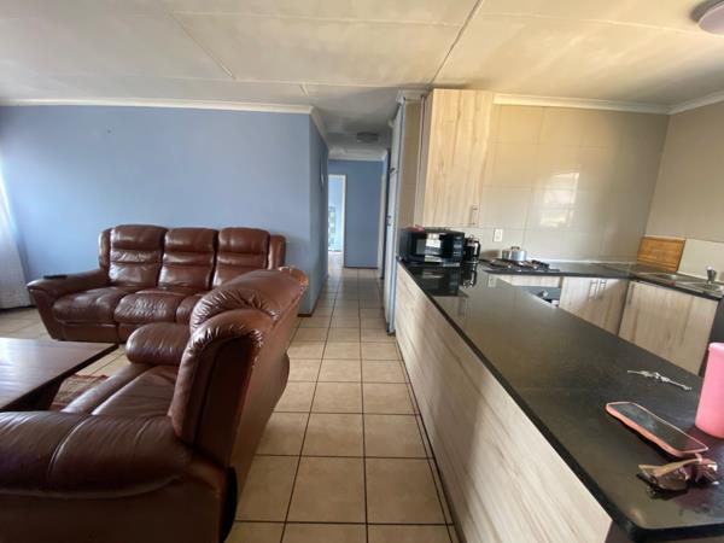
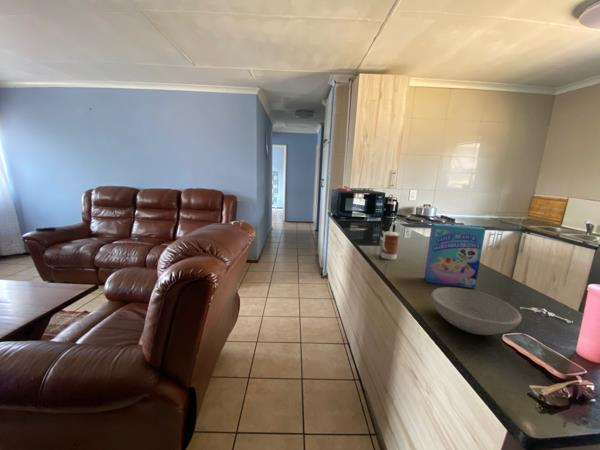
+ kettle (390, 239)
+ bowl (470, 314)
+ cereal box (452, 254)
